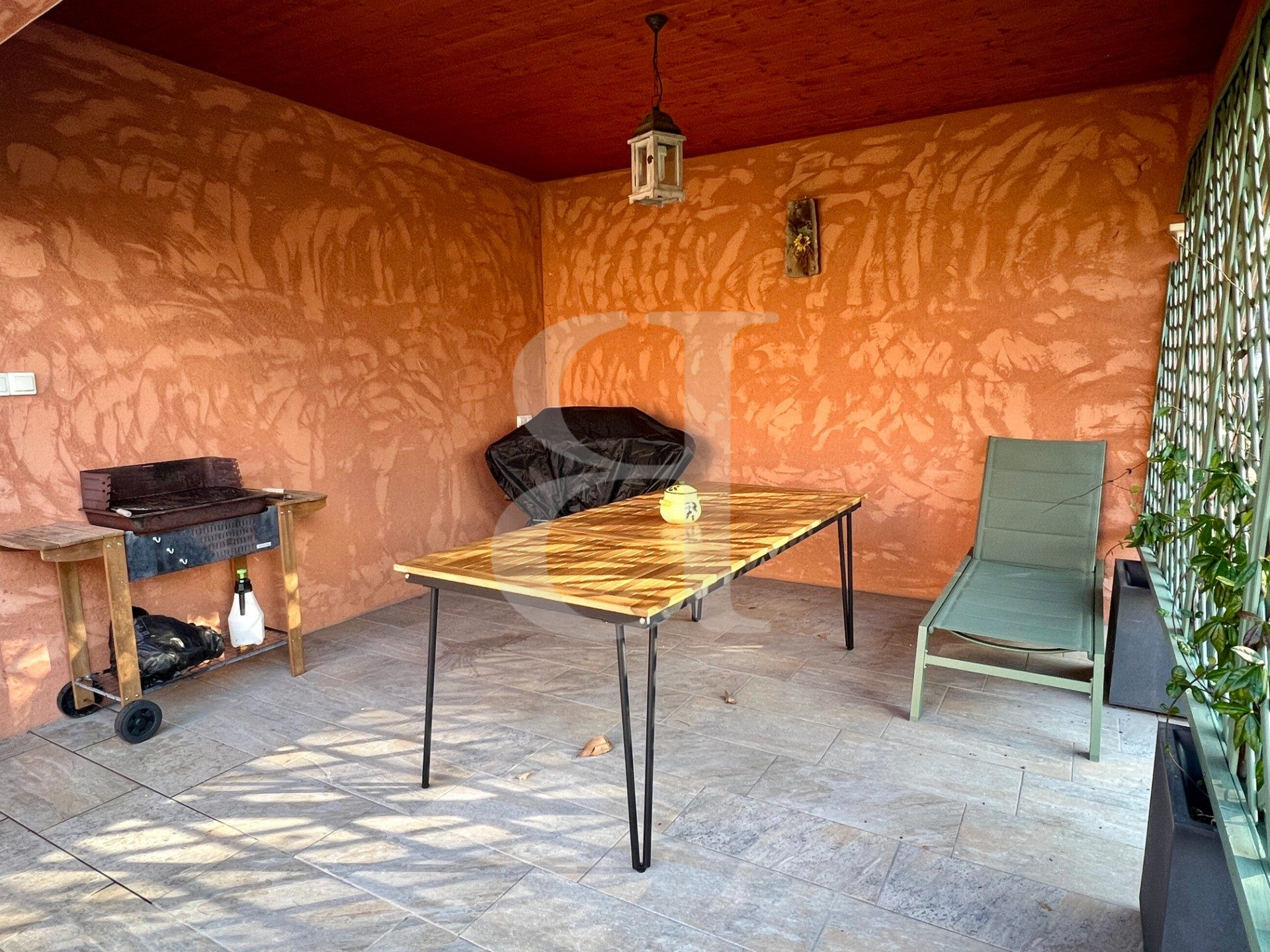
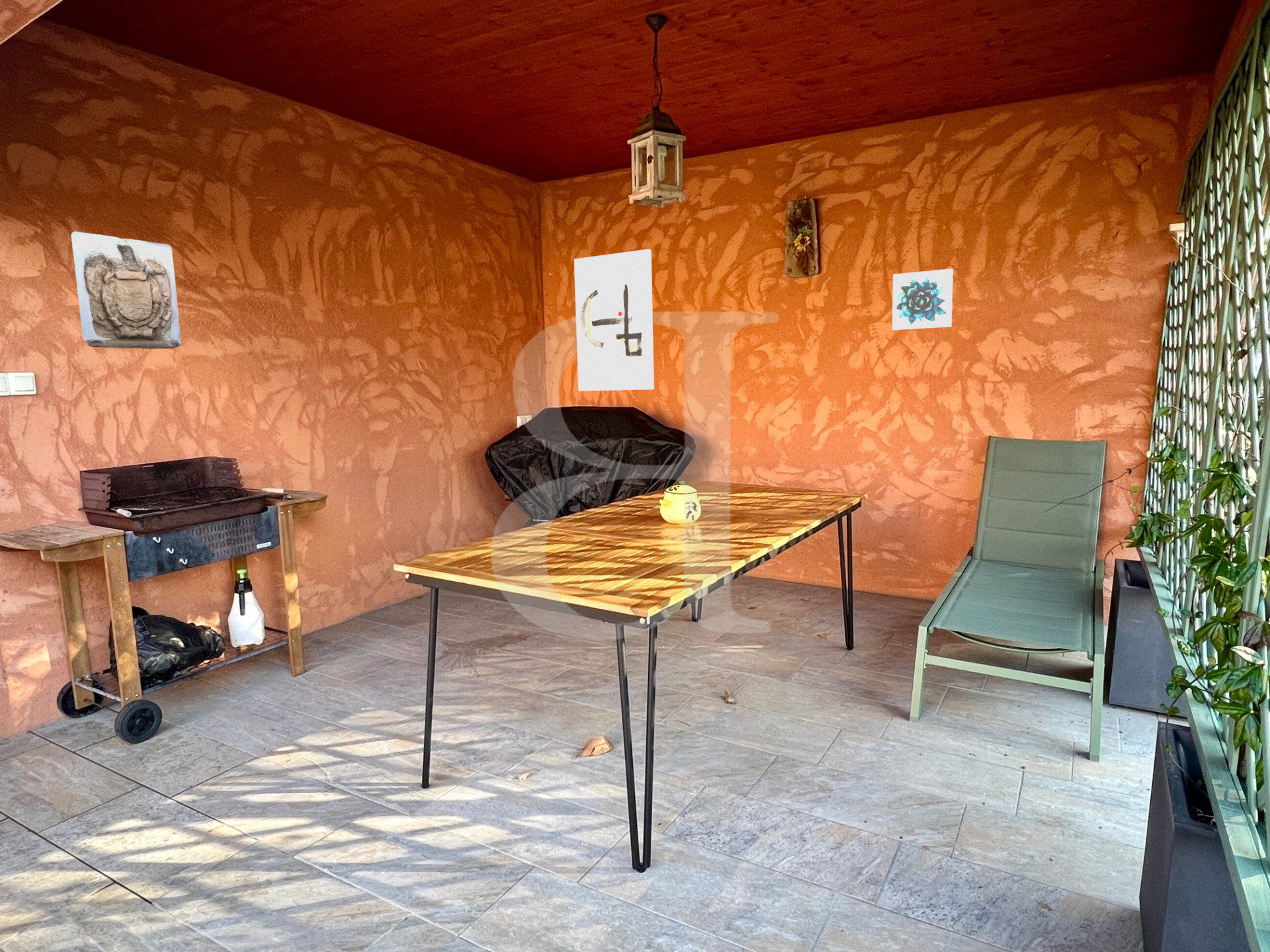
+ wall sculpture (132, 294)
+ wall art (921, 300)
+ wall art (613, 323)
